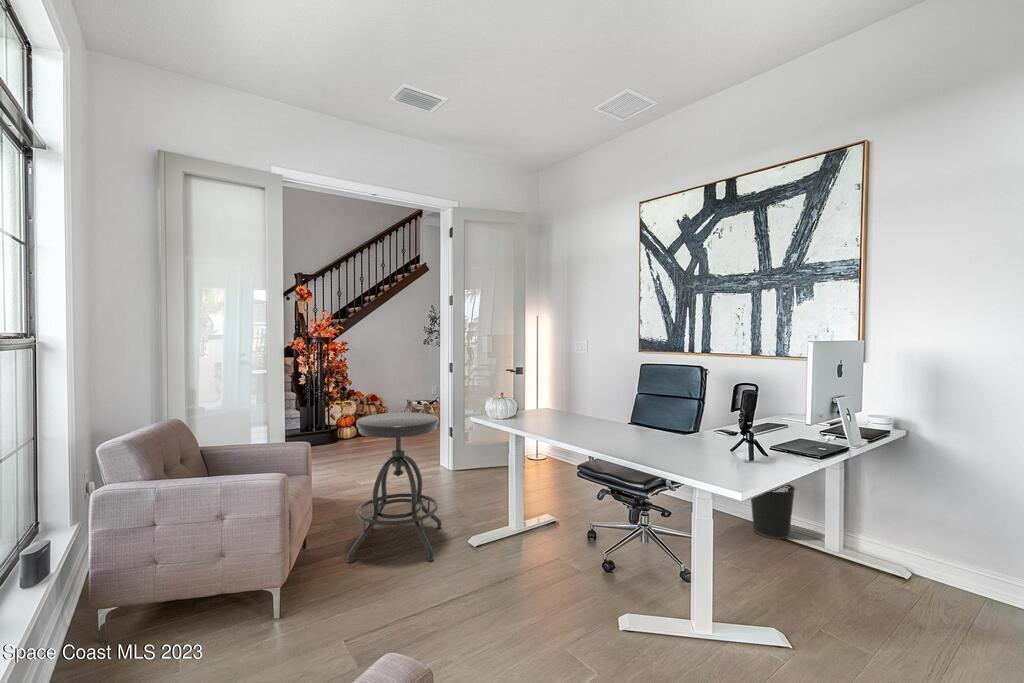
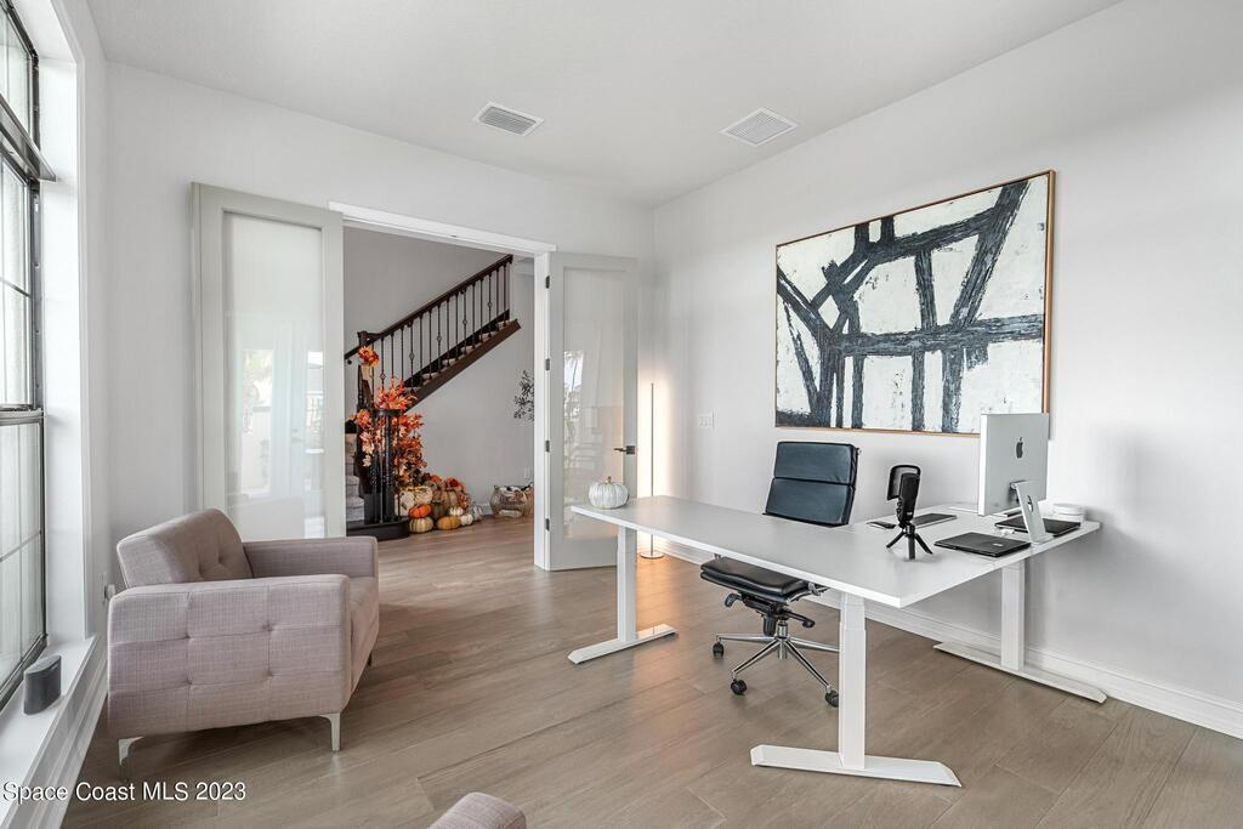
- wastebasket (771, 508)
- stool (398, 475)
